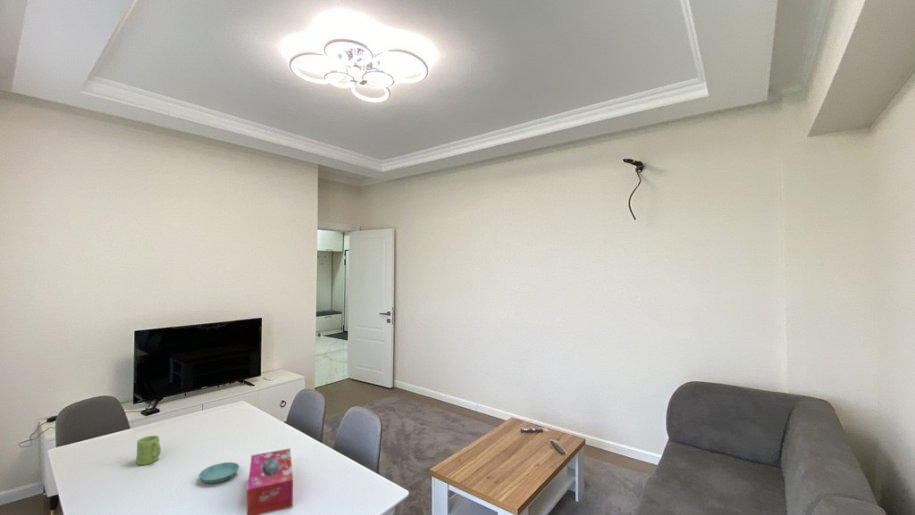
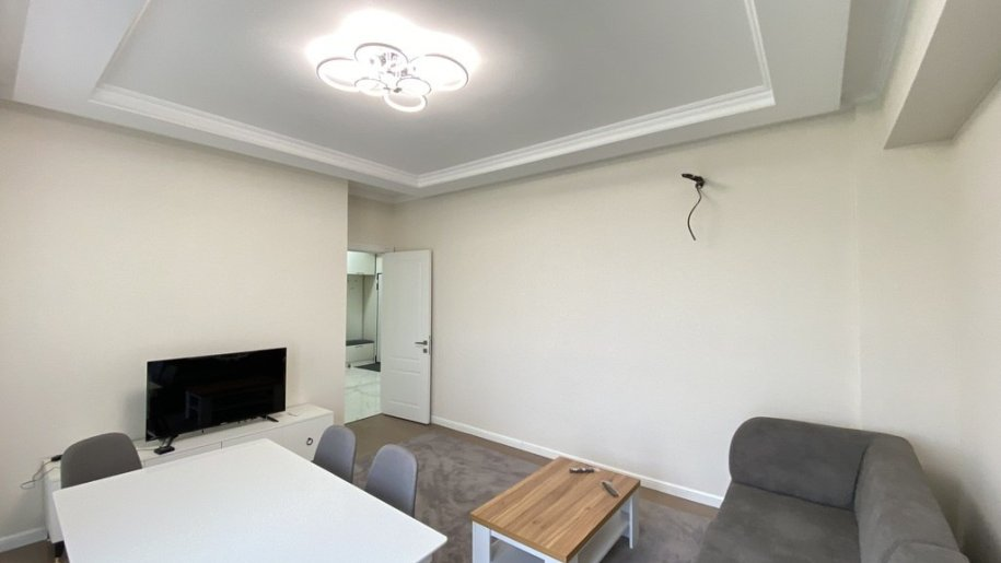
- mug (150, 450)
- saucer (219, 473)
- tissue box (270, 479)
